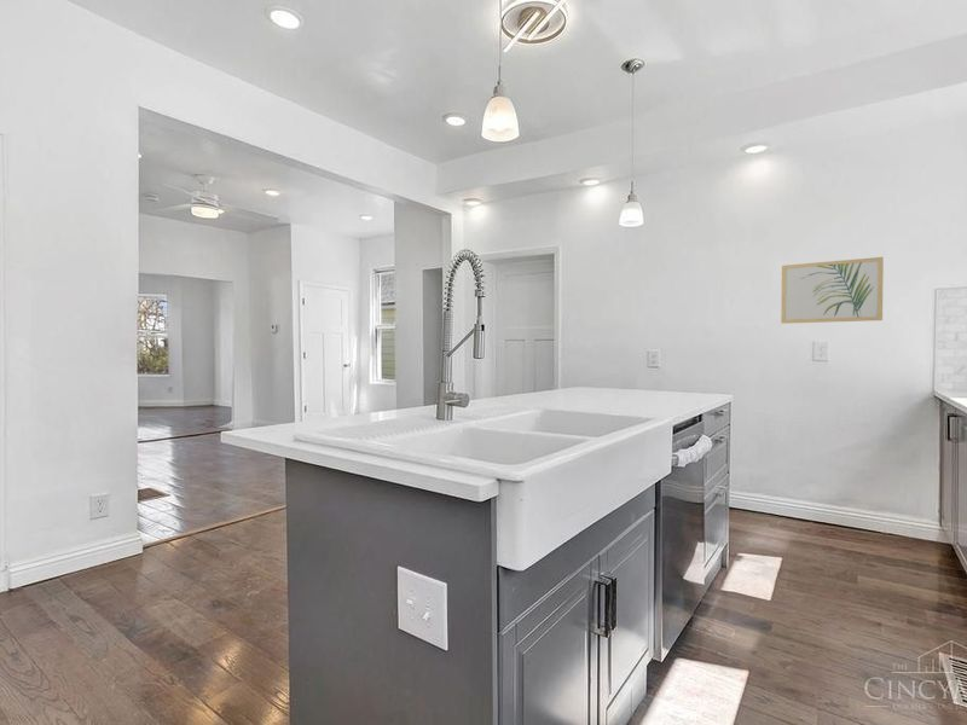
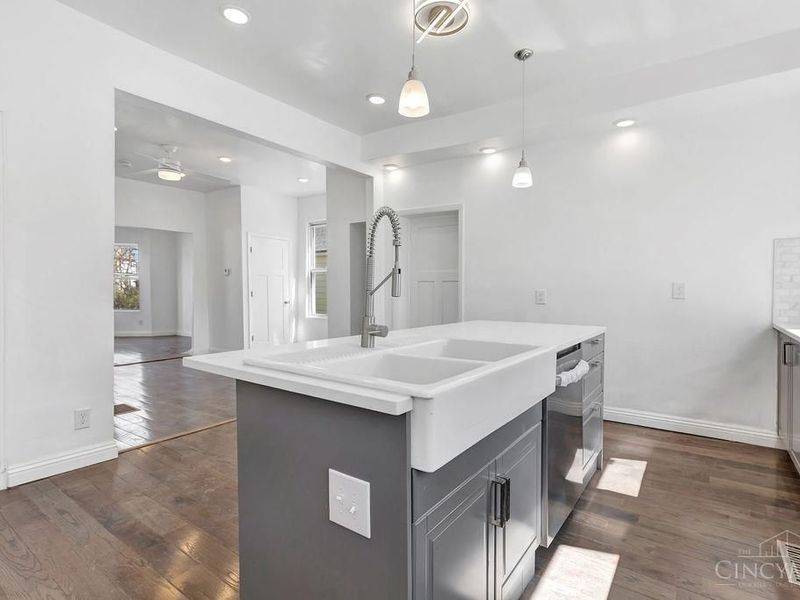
- wall art (829, 291)
